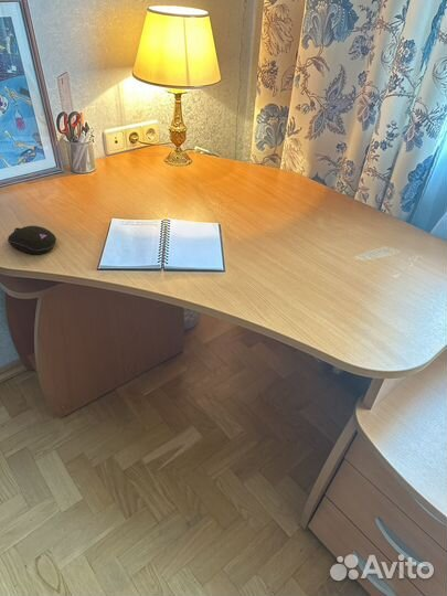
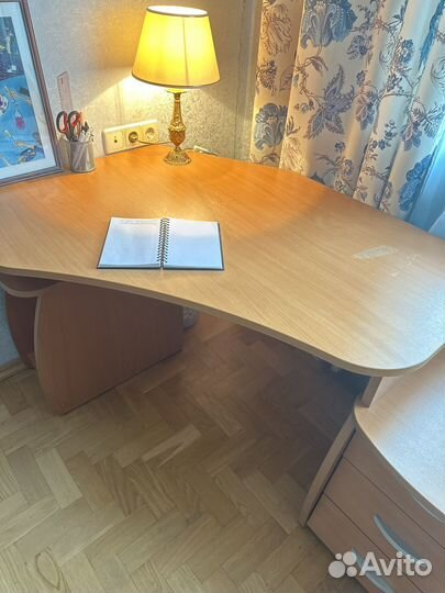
- computer mouse (31, 236)
